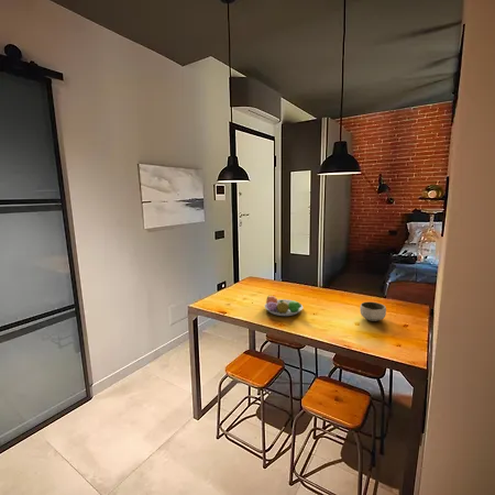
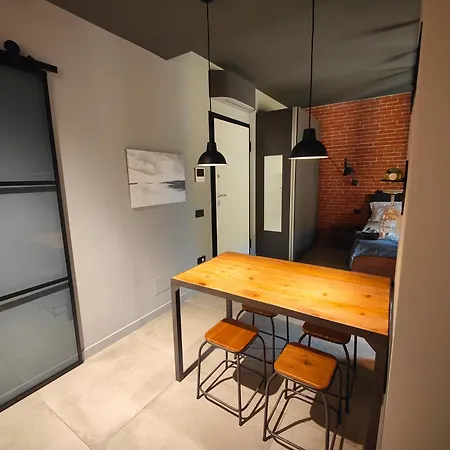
- fruit bowl (284, 302)
- bowl (372, 311)
